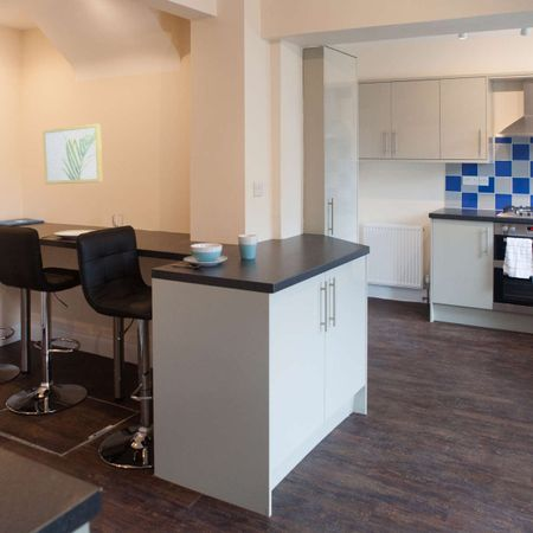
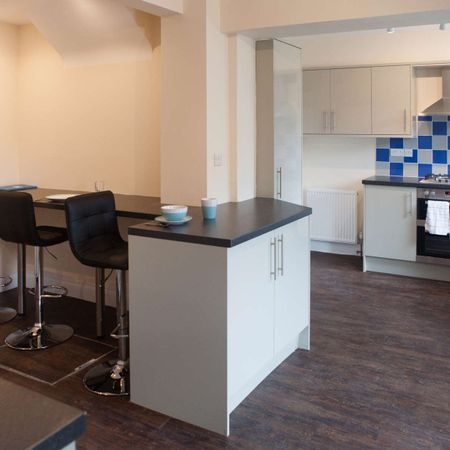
- wall art (71, 155)
